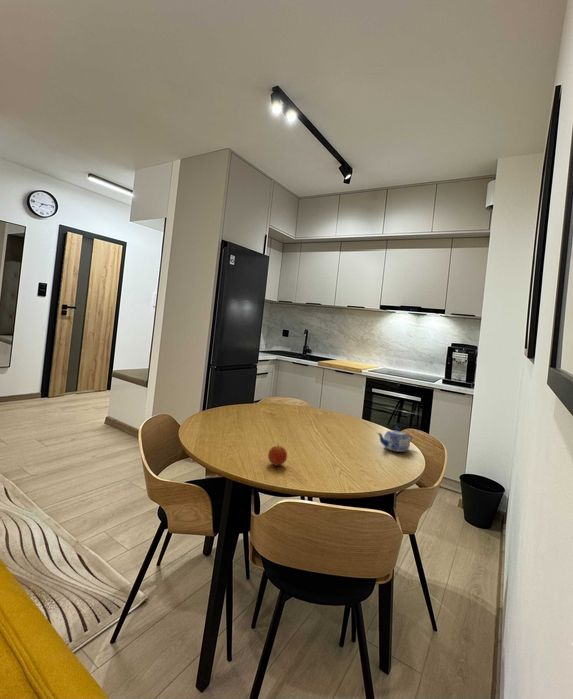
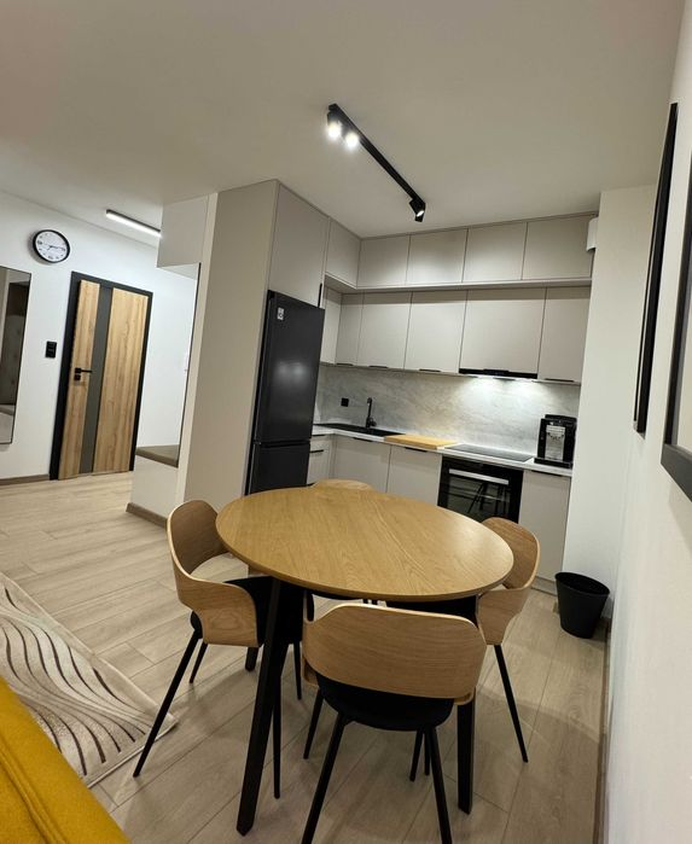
- teapot (394, 438)
- fruit (277, 454)
